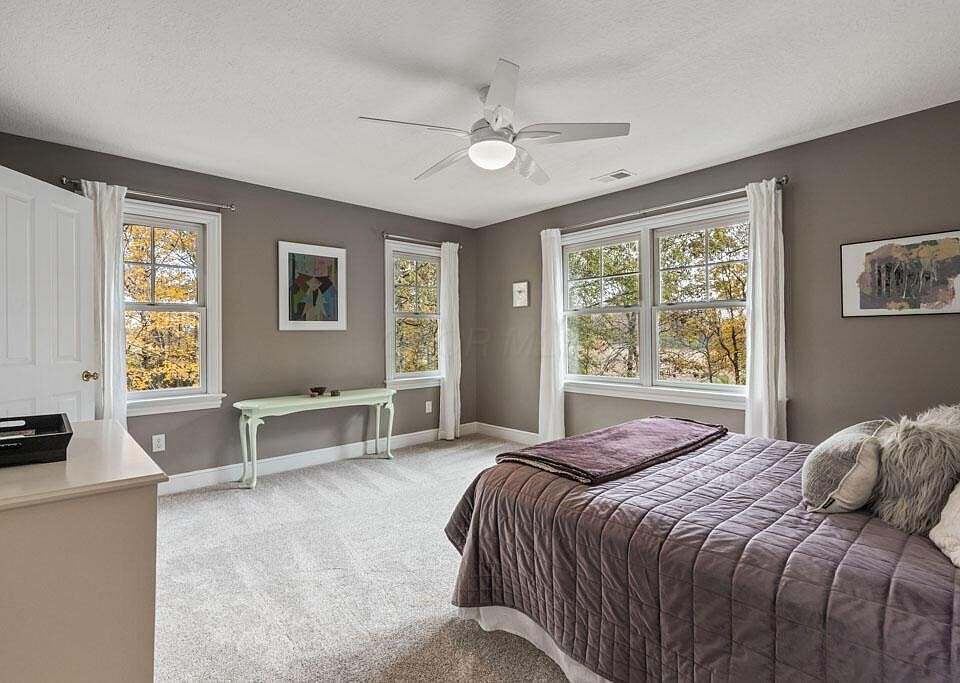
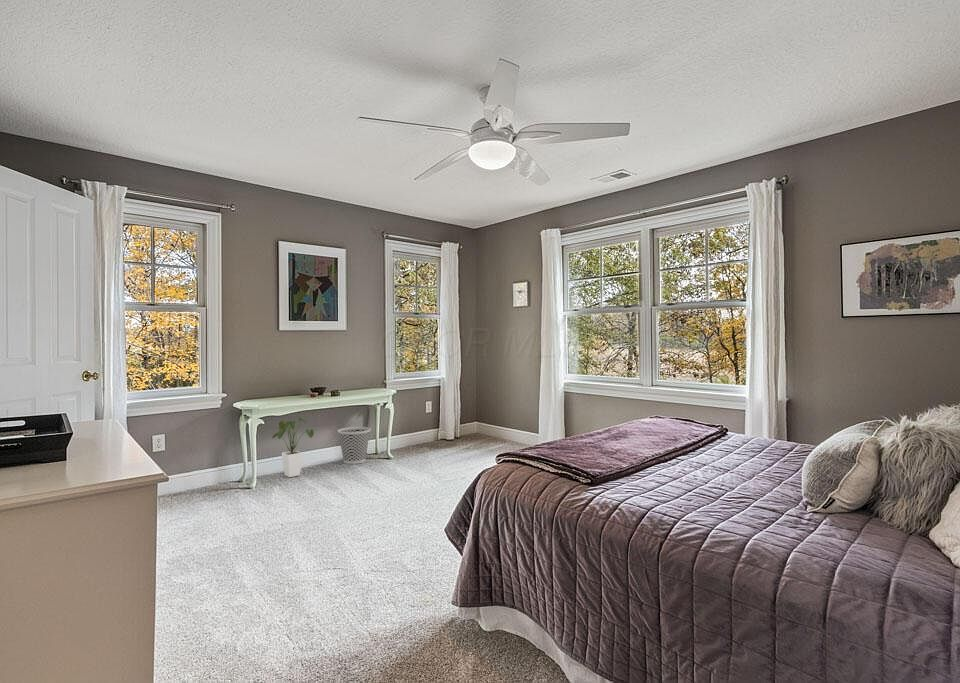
+ house plant (295, 446)
+ wastebasket (354, 445)
